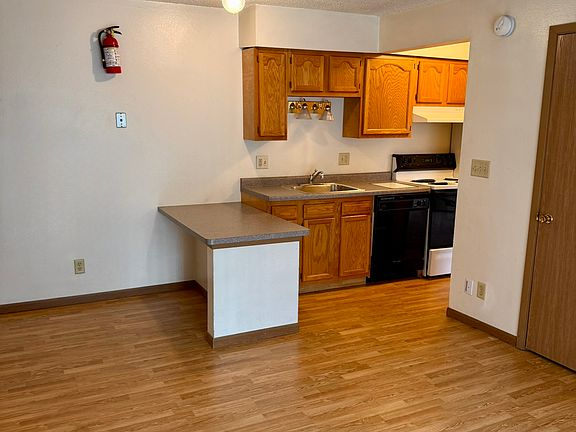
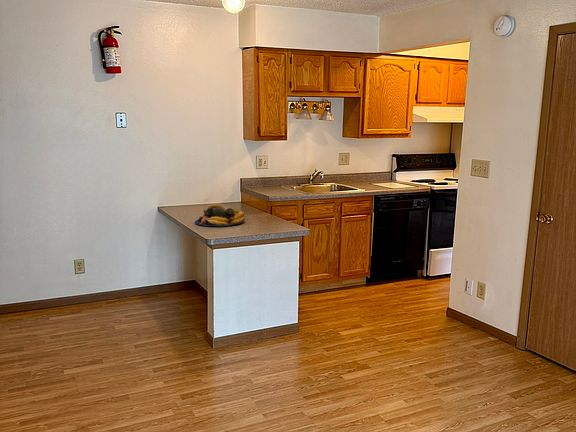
+ fruit bowl (219, 213)
